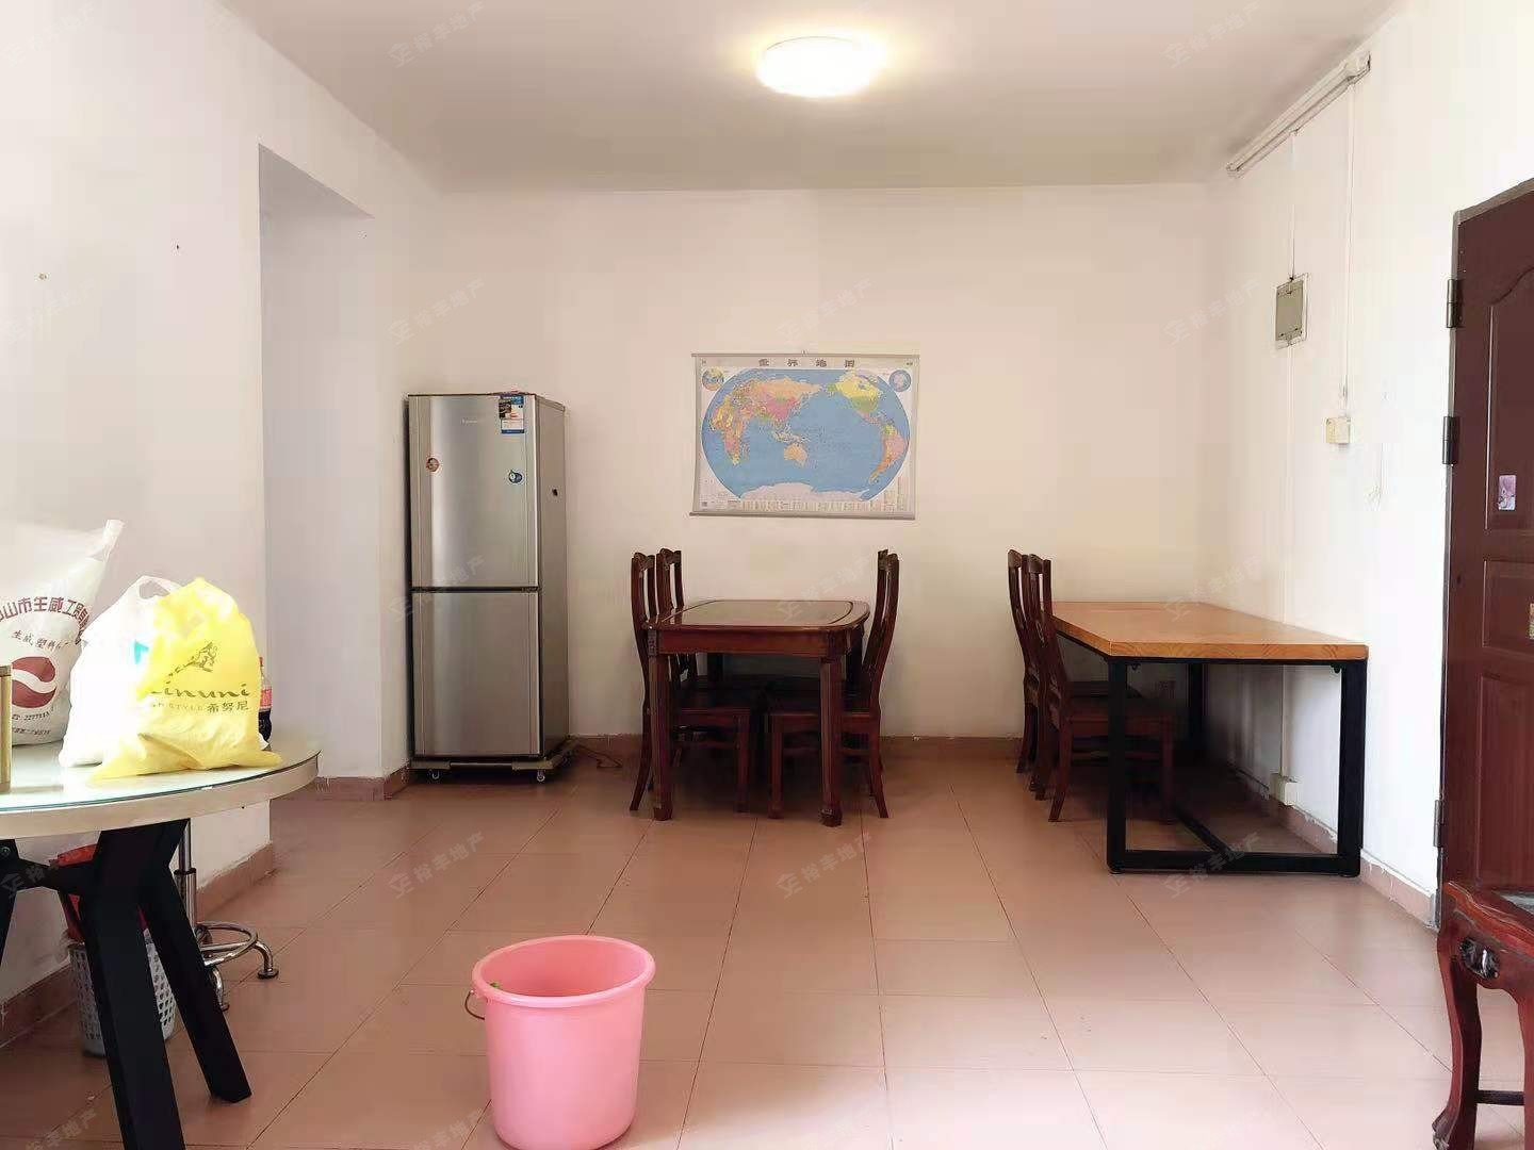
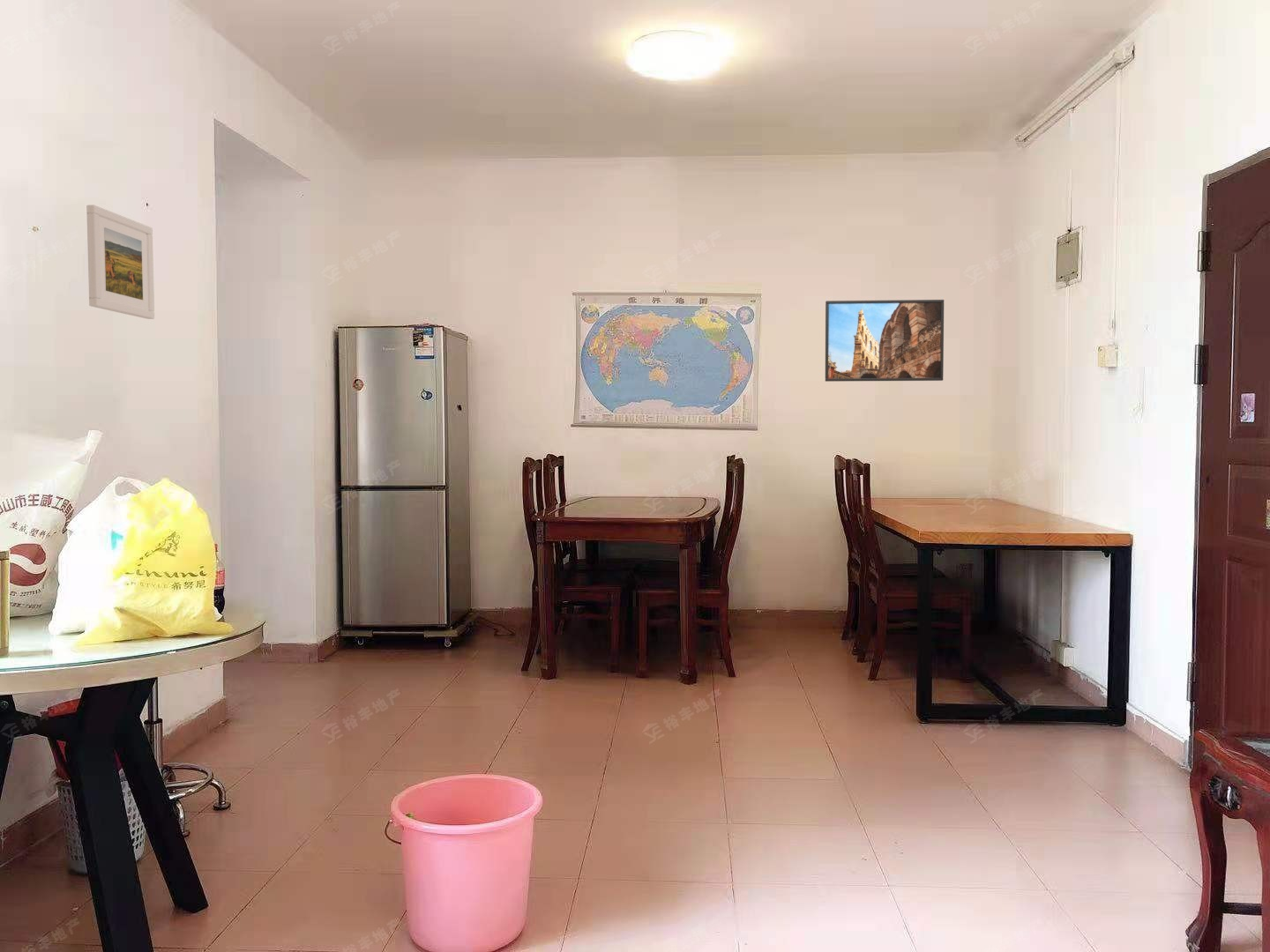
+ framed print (122, 264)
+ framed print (884, 340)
